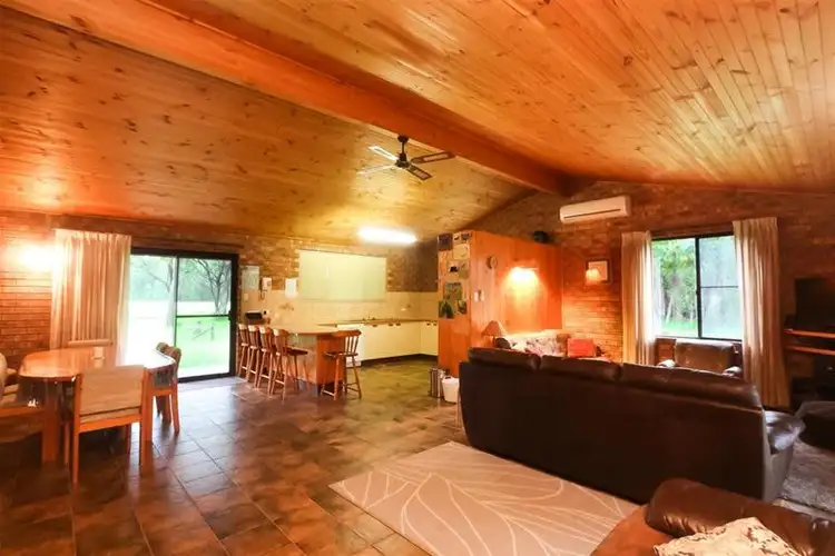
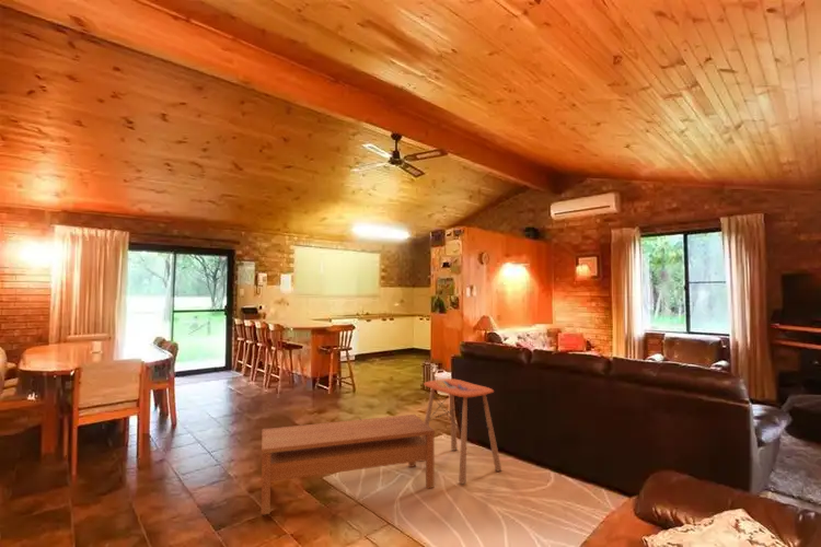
+ side table (456, 426)
+ coffee table (347, 457)
